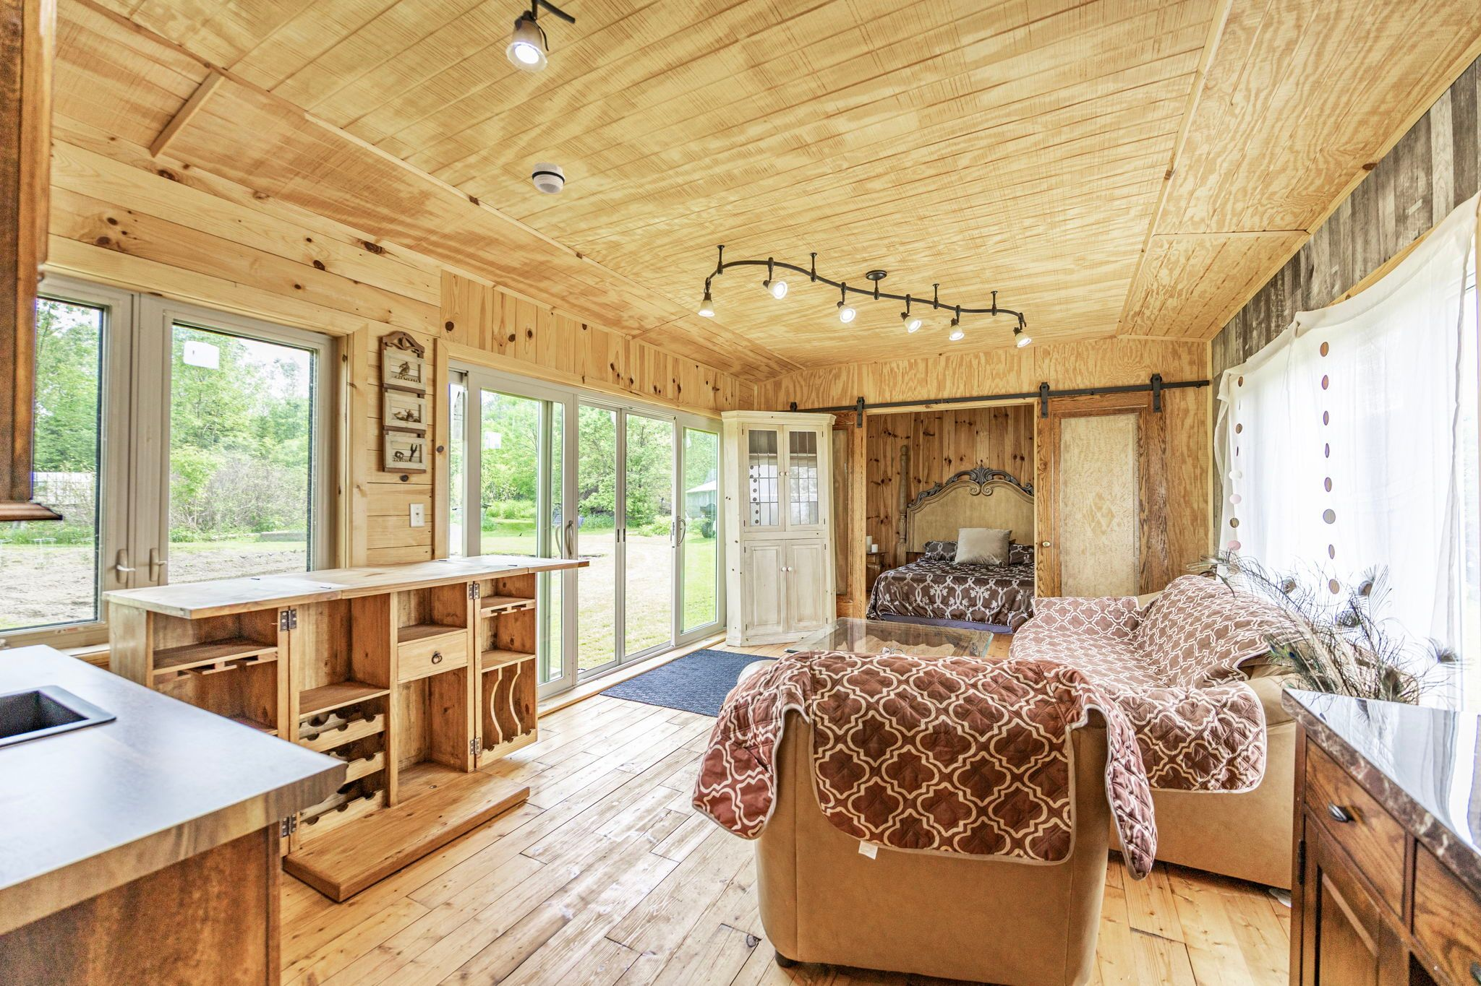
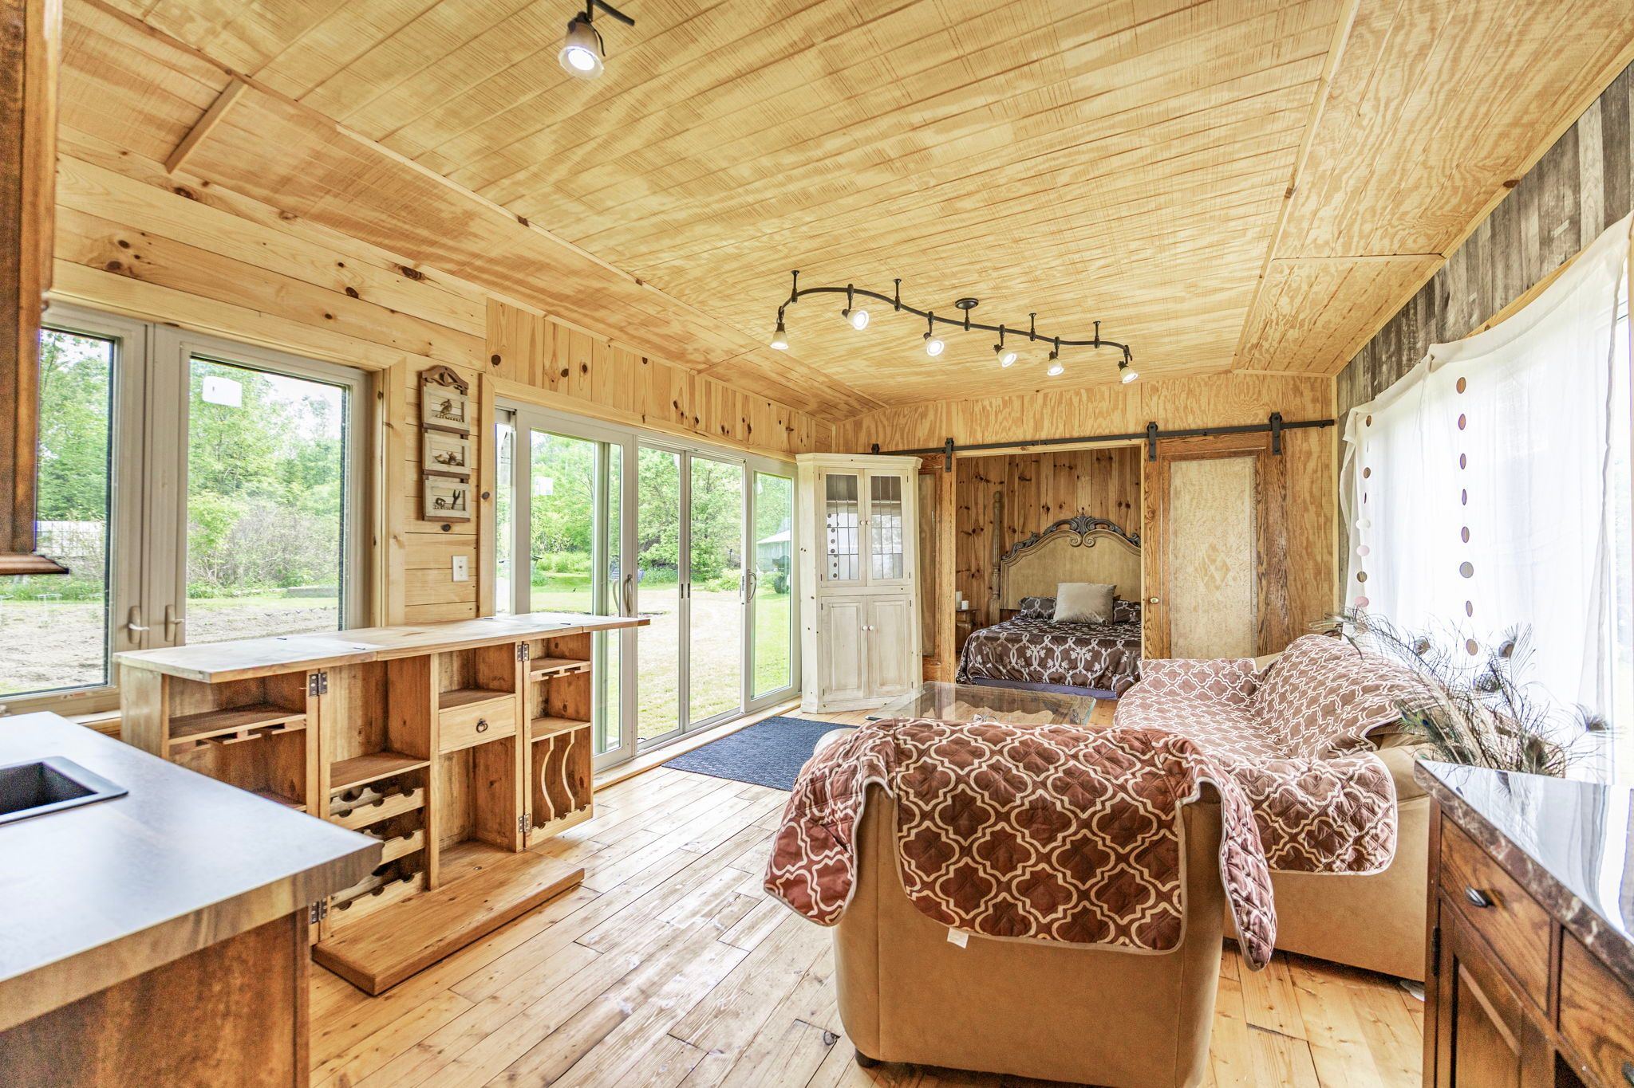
- smoke detector (548, 178)
